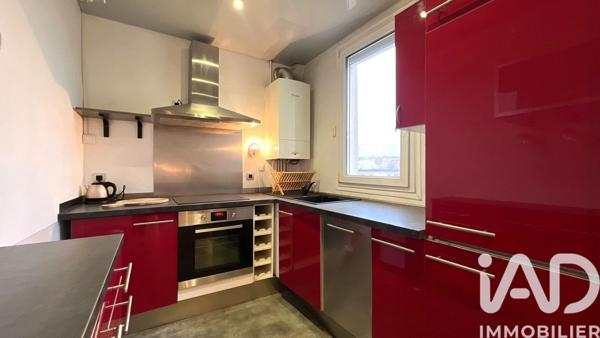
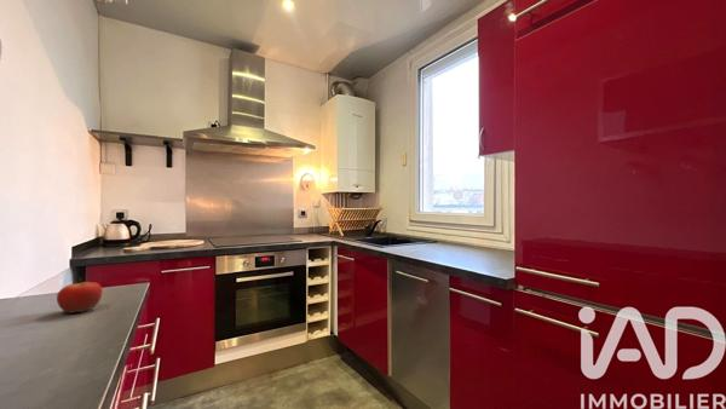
+ fruit (80, 294)
